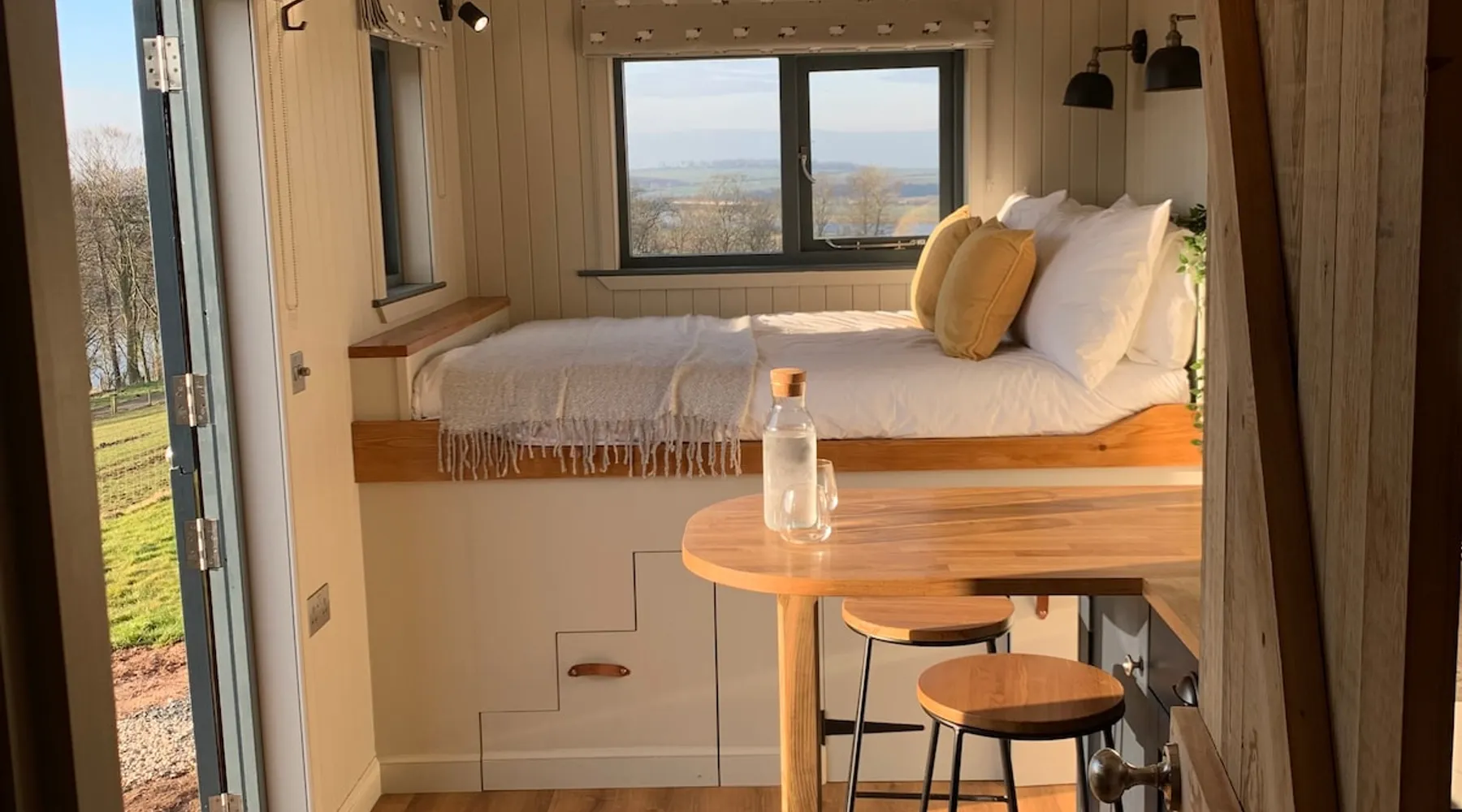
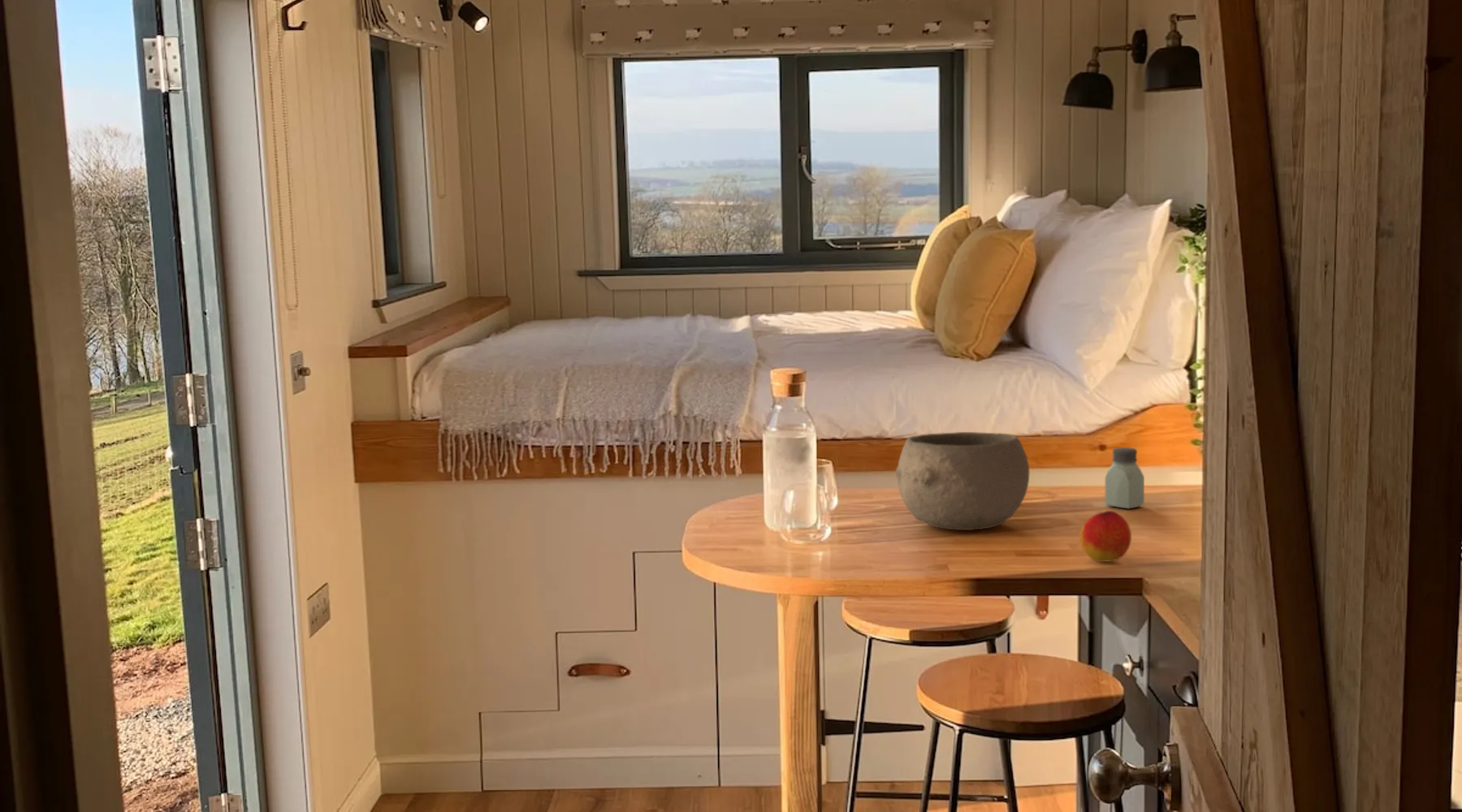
+ peach (1105, 535)
+ saltshaker (1124, 477)
+ bowl (961, 480)
